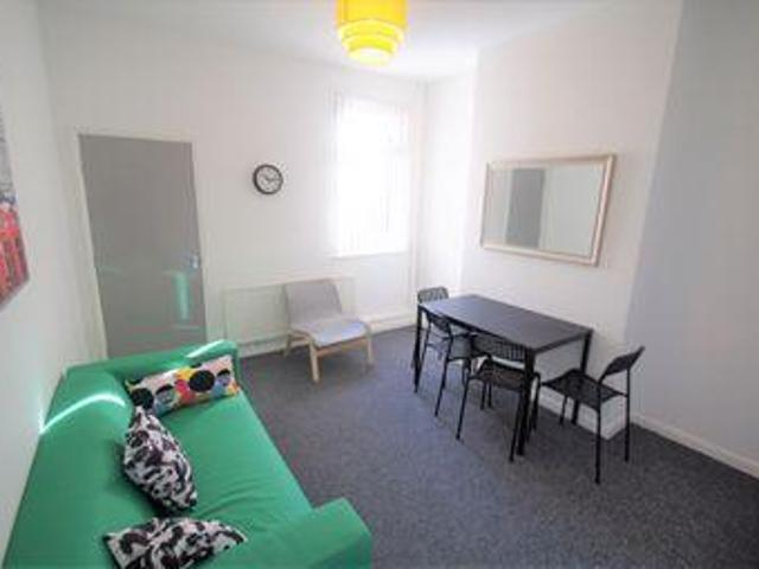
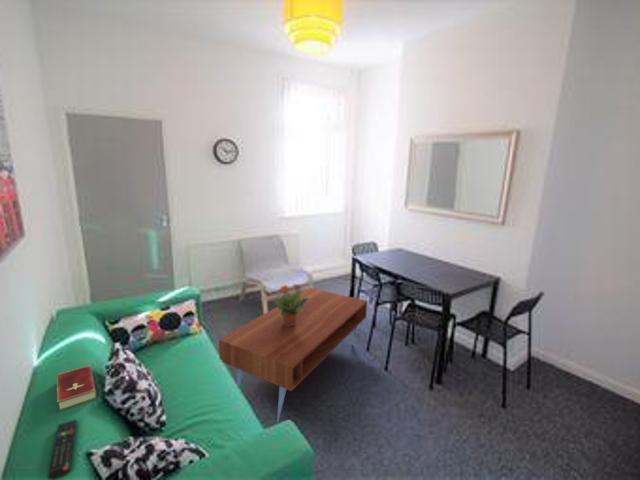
+ potted plant (290, 303)
+ hardcover book (76, 385)
+ remote control (63, 447)
+ coffee table (302, 344)
